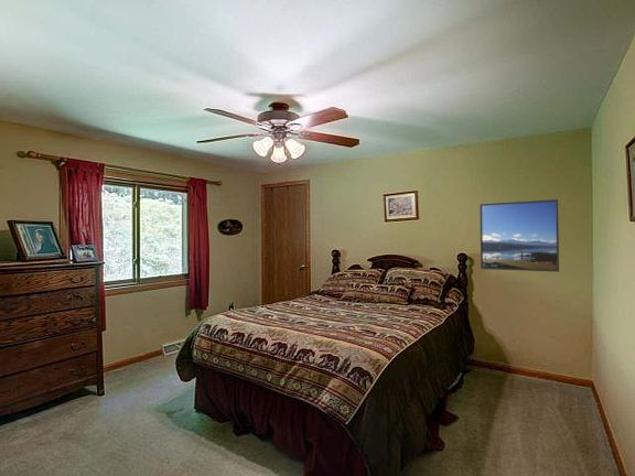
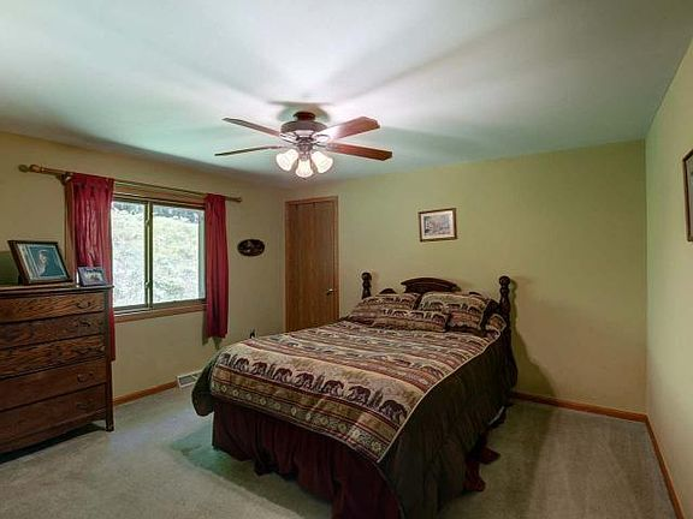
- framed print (517, 236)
